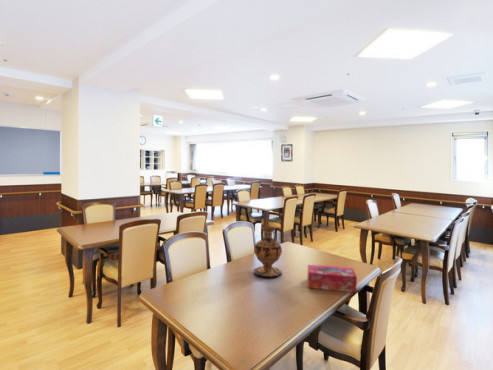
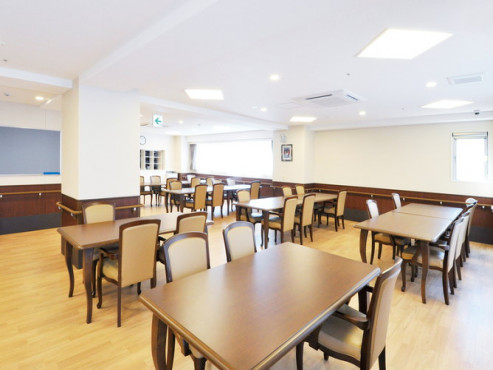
- tissue box (330, 277)
- vase (267, 249)
